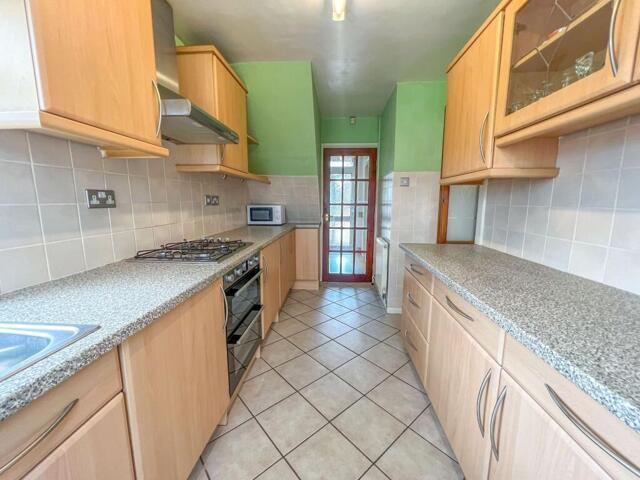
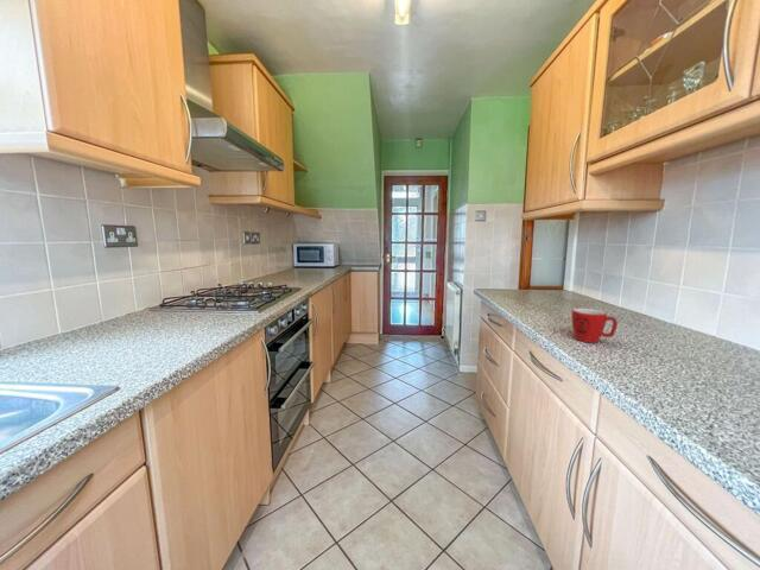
+ mug (593, 327)
